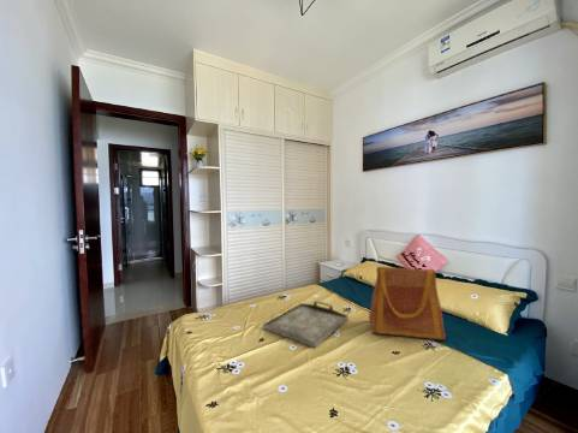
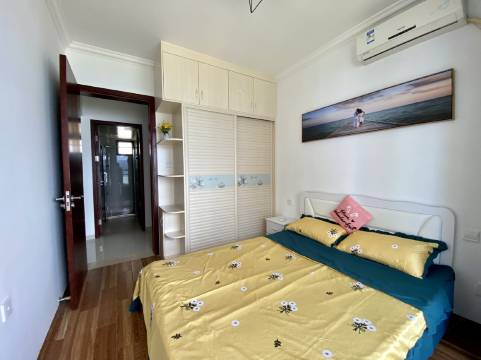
- serving tray (306, 318)
- tote bag (404, 298)
